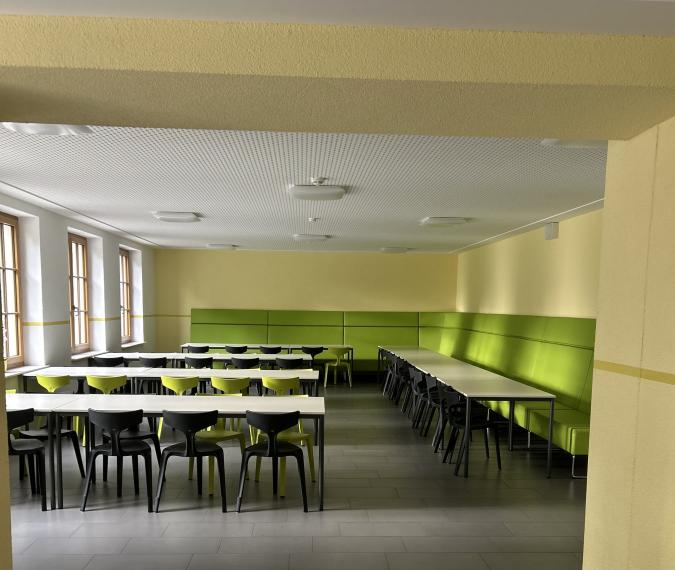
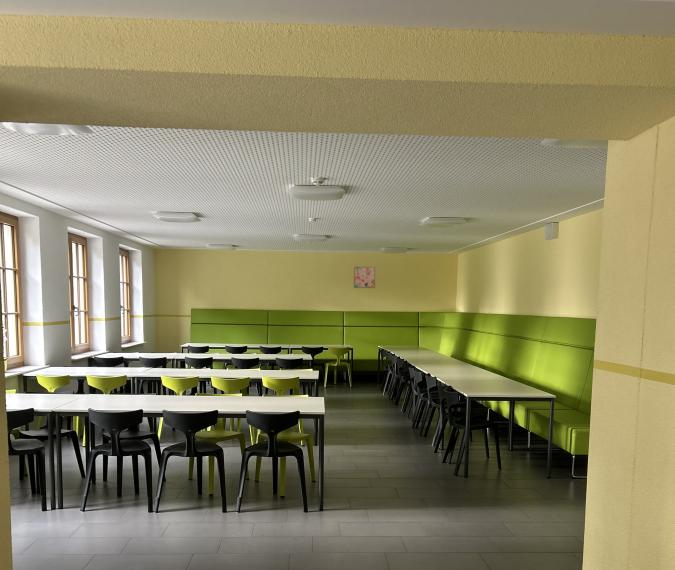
+ wall art (364, 277)
